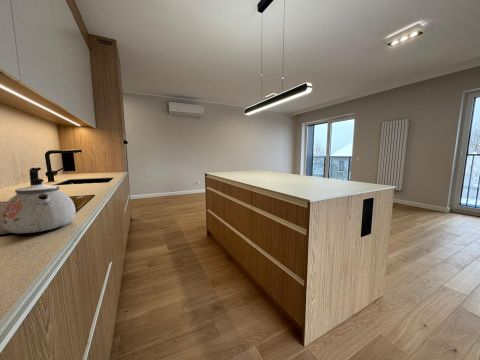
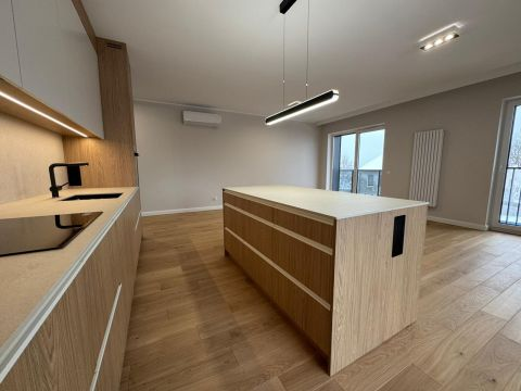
- kettle (39, 197)
